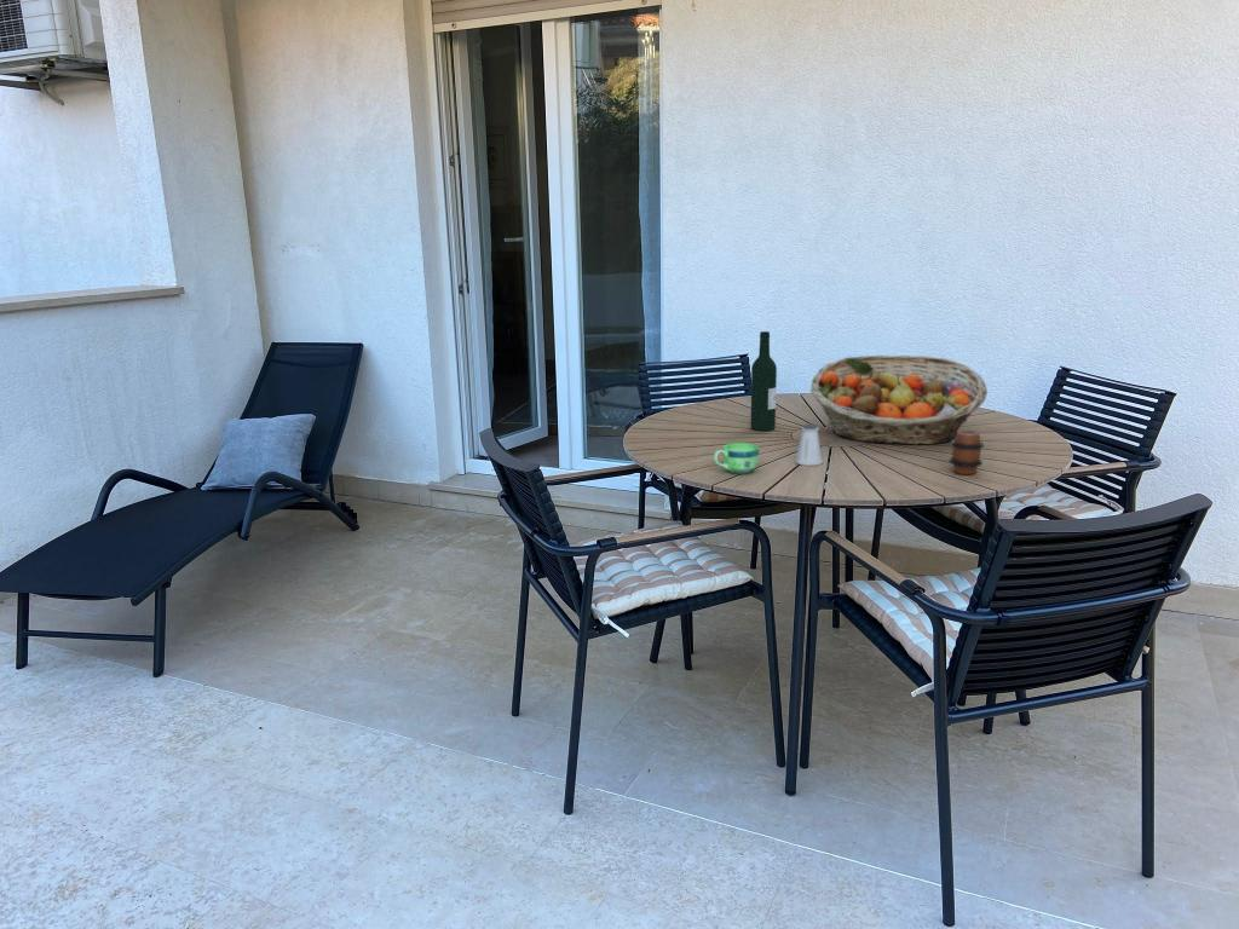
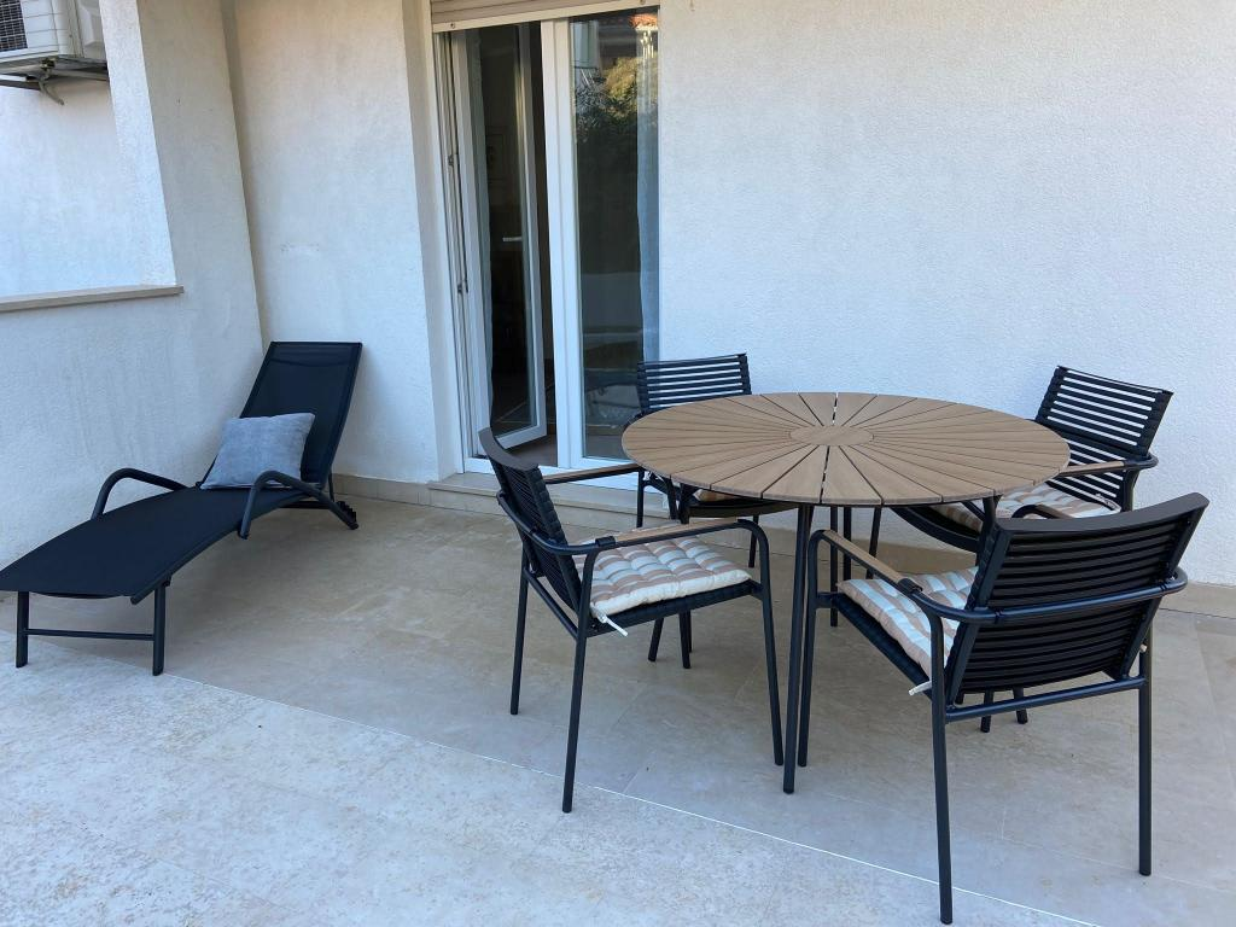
- cup (736, 460)
- saltshaker (809, 443)
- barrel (966, 452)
- fruit basket (895, 398)
- wine bottle (763, 380)
